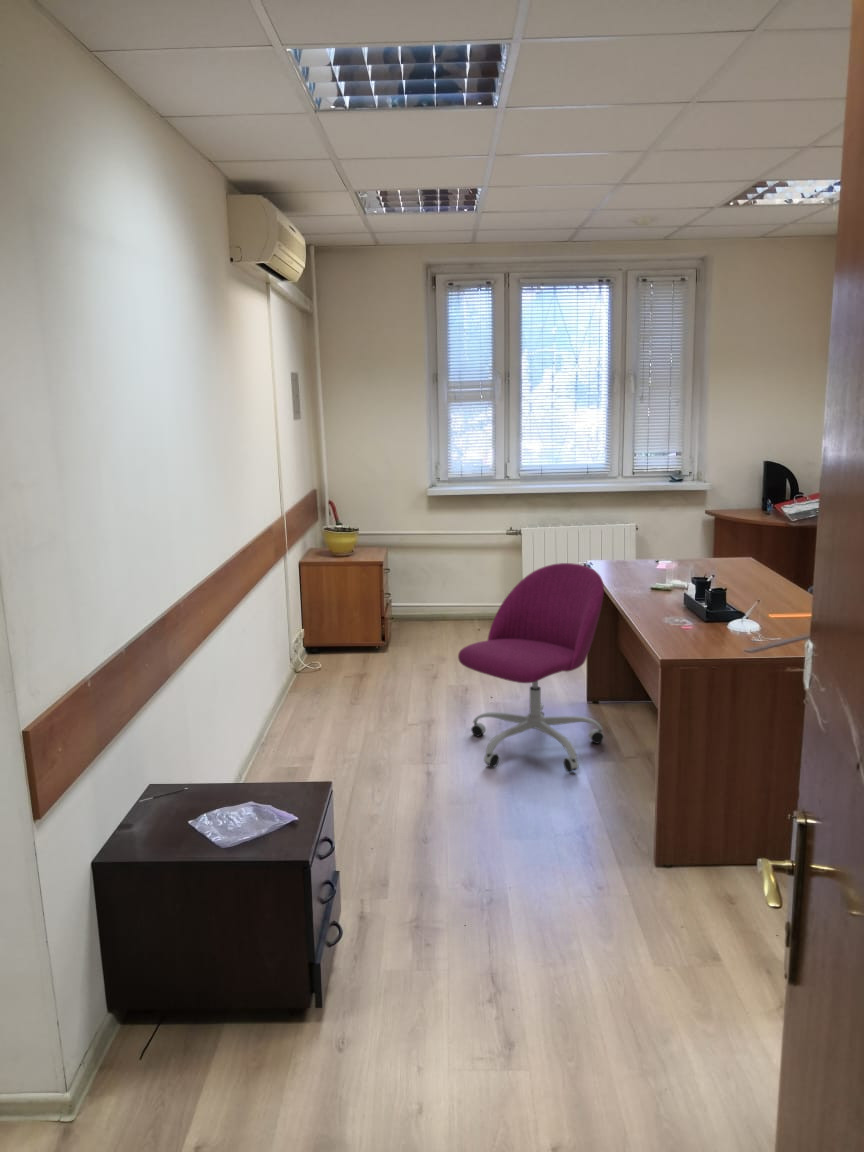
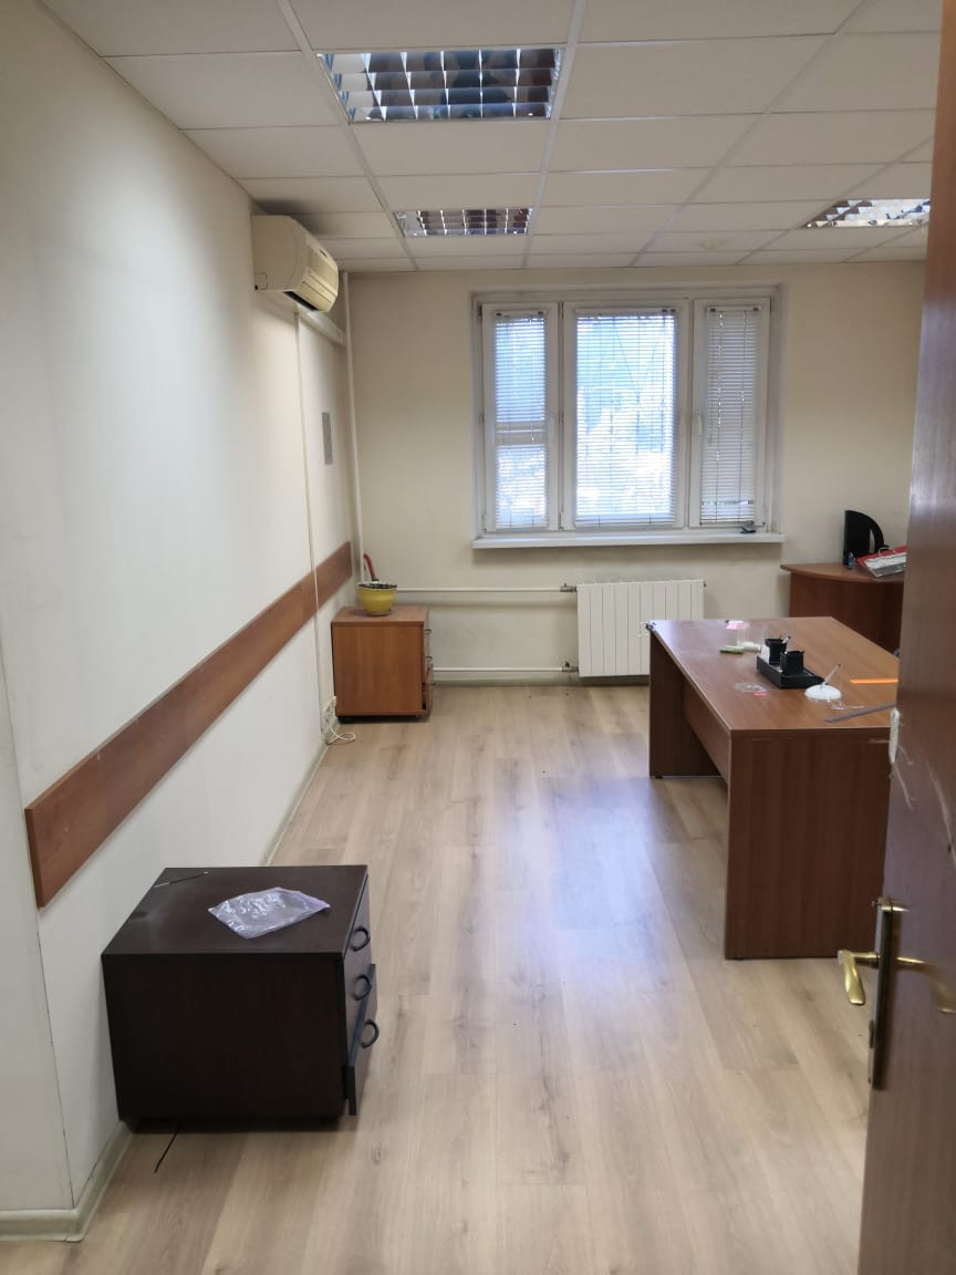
- office chair (532, 662)
